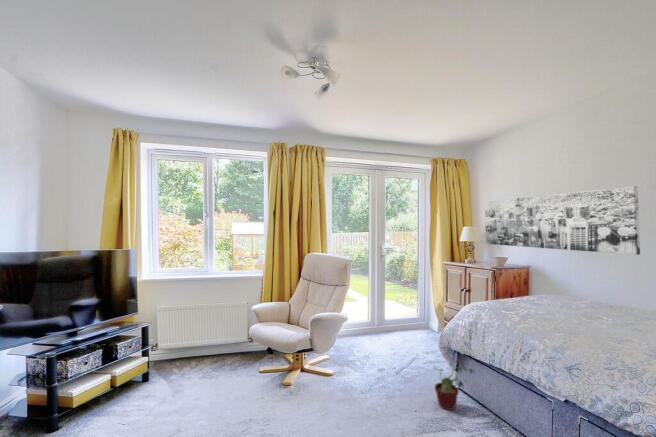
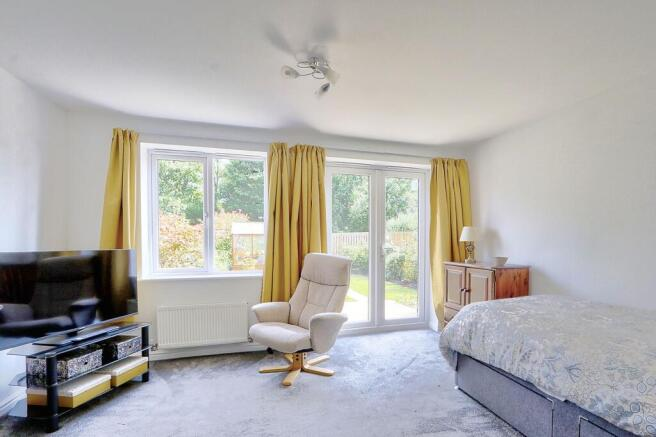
- potted plant (455, 380)
- wall art (544, 221)
